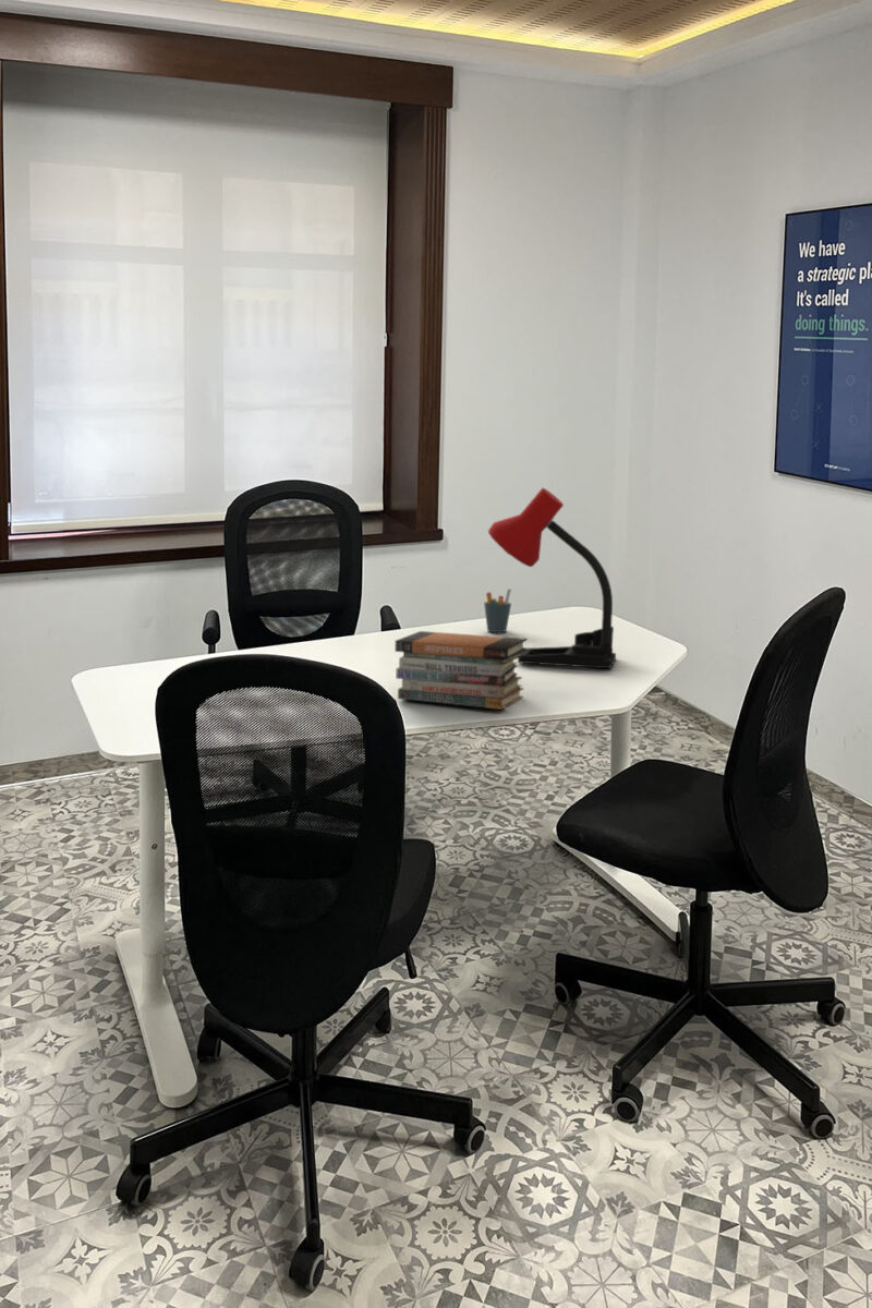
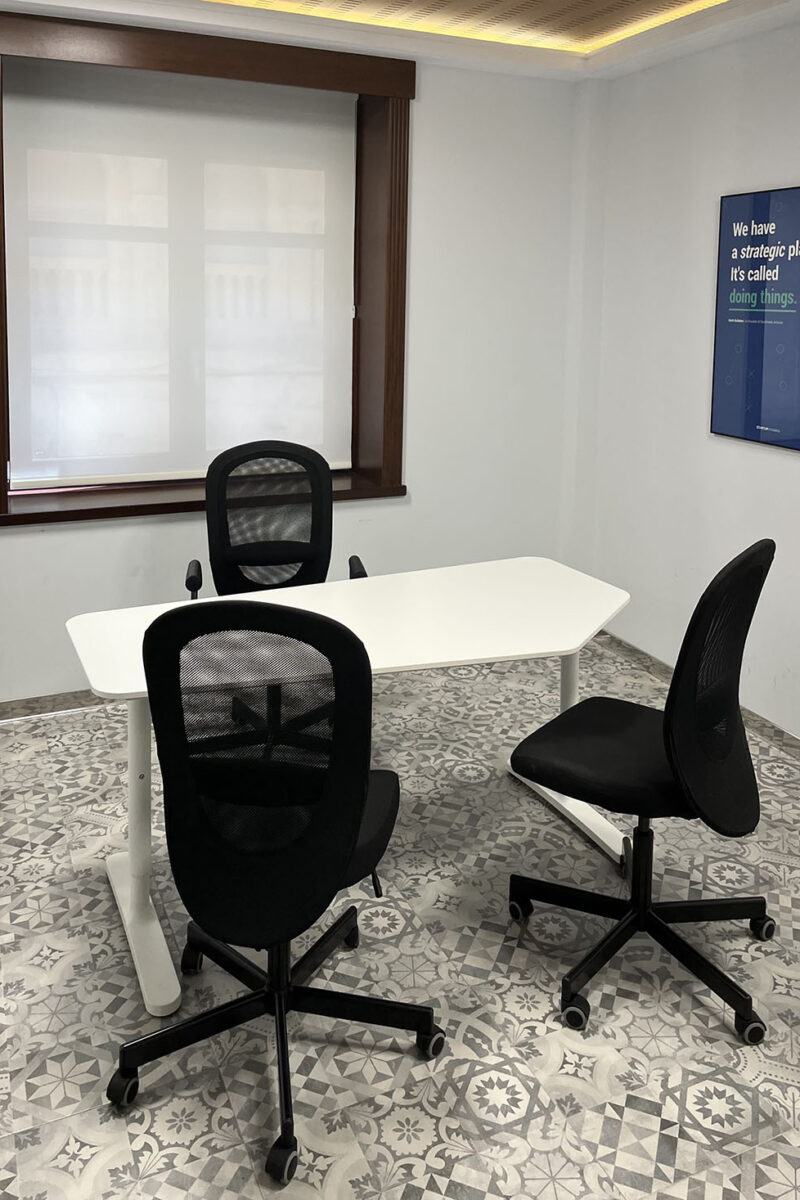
- pen holder (497, 609)
- book stack (460, 668)
- desk lamp (537, 560)
